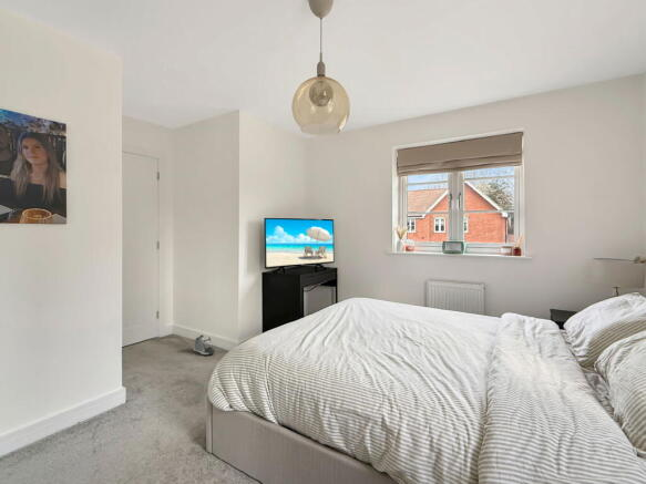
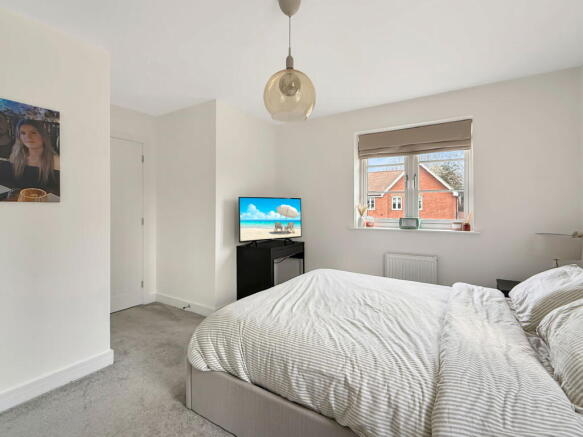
- sneaker (203, 343)
